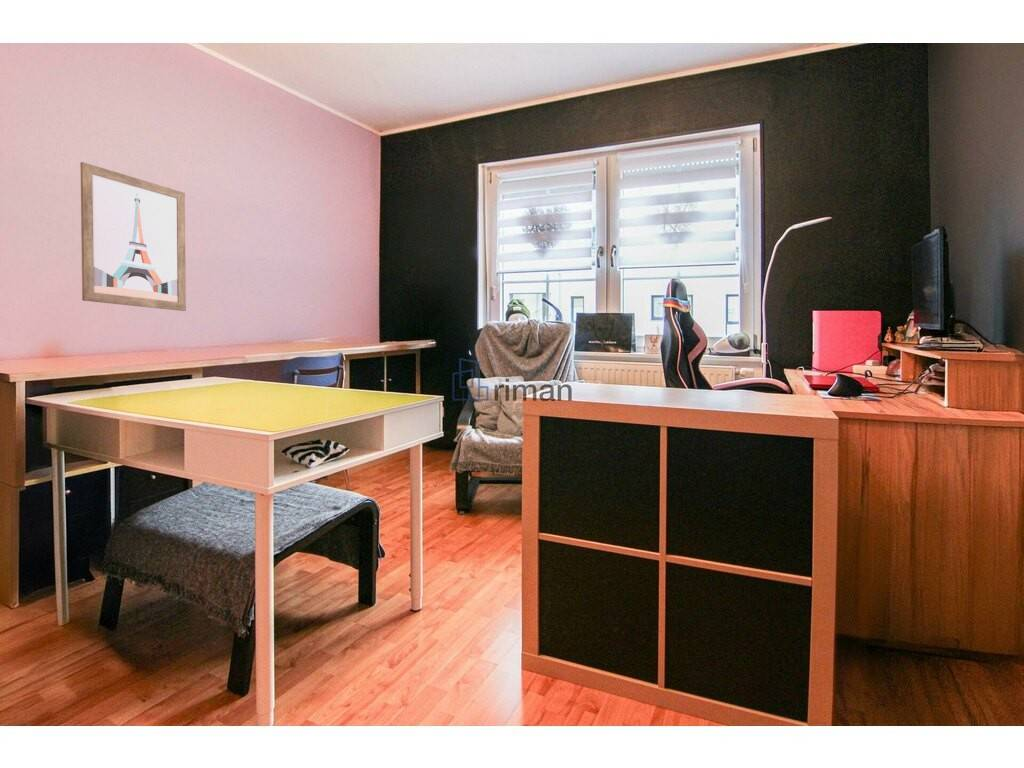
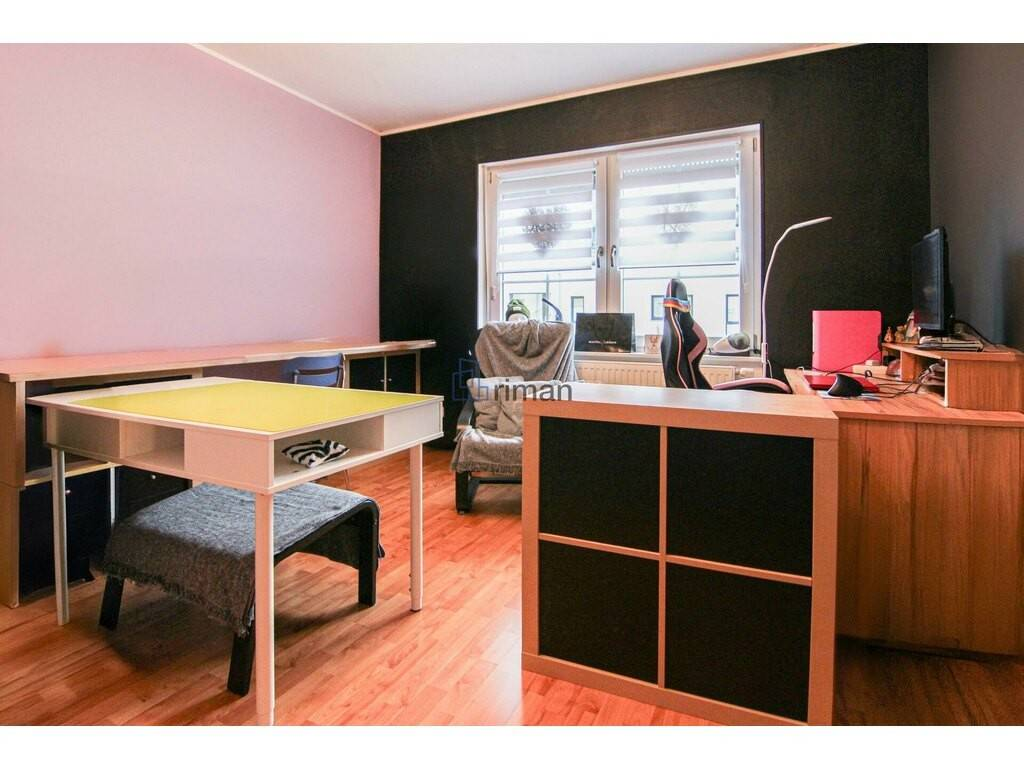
- wall art (137, 242)
